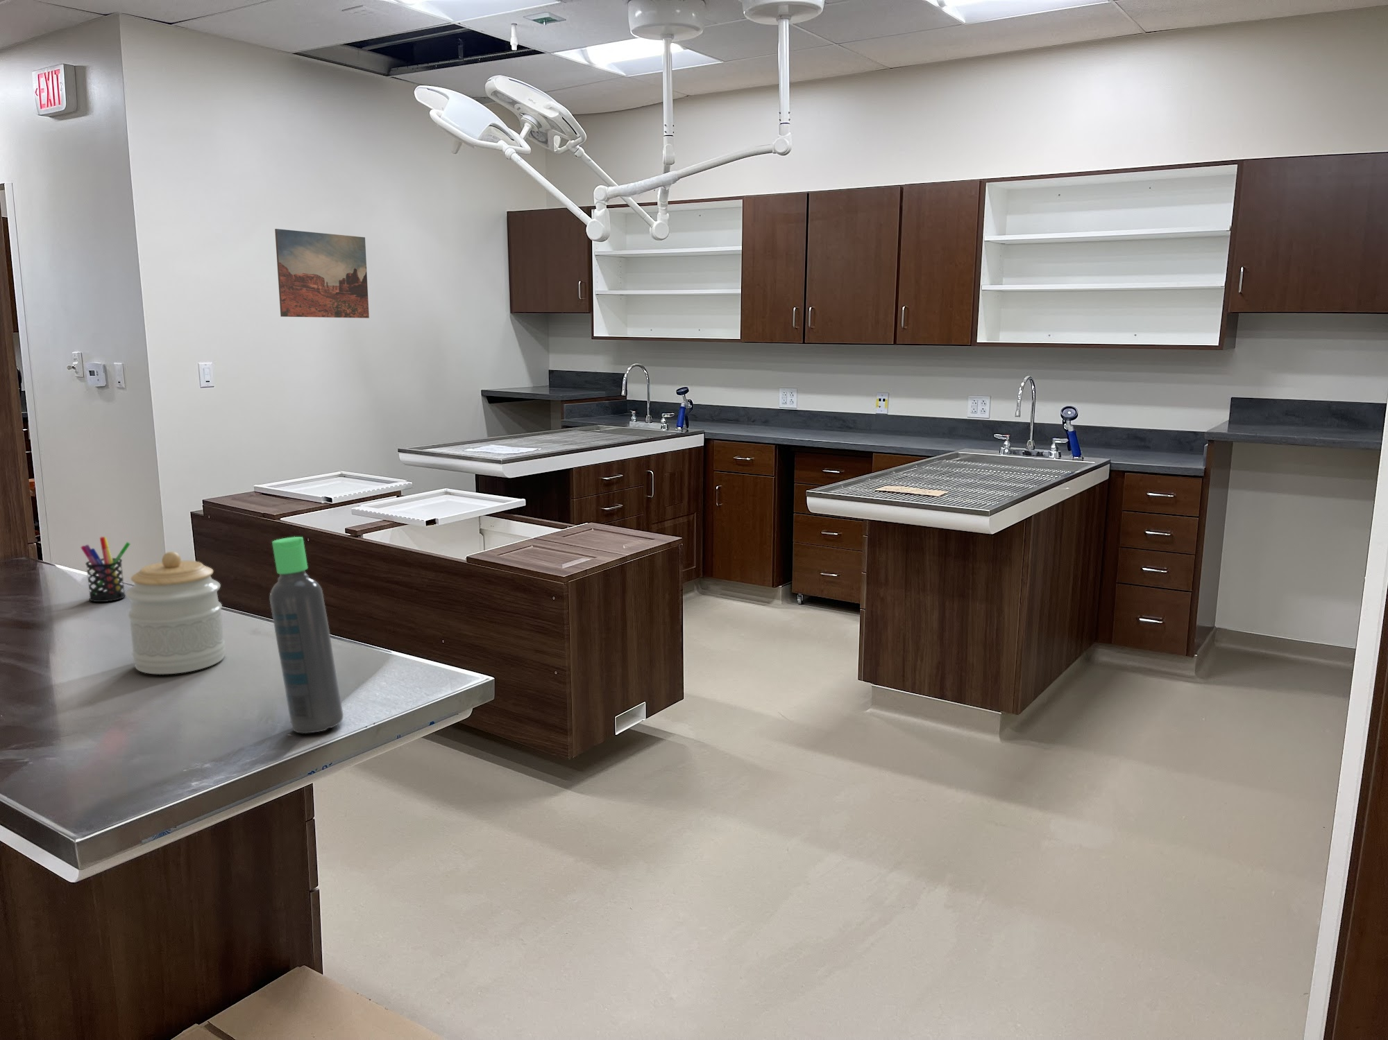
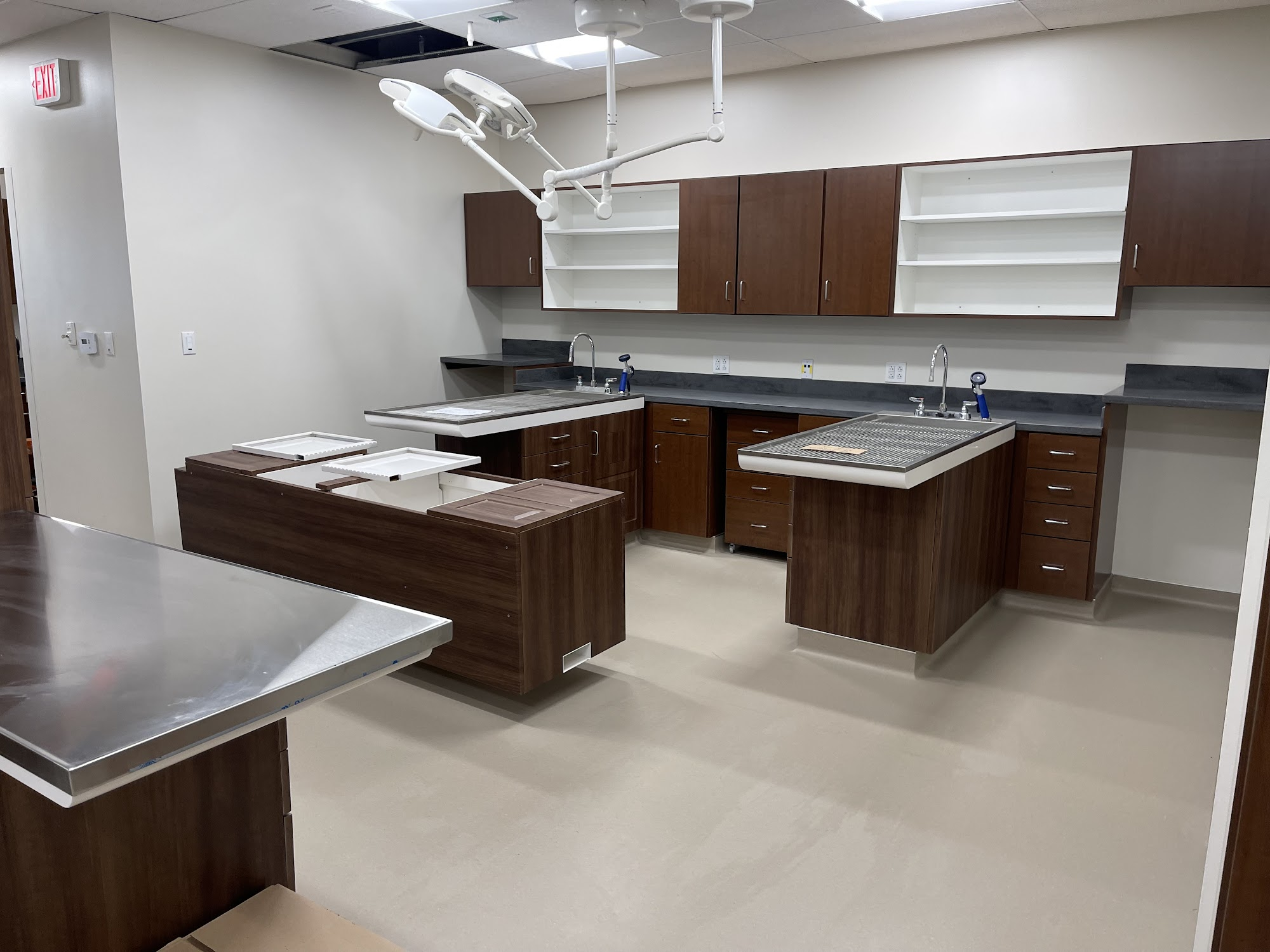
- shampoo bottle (305, 634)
- pen holder (108, 566)
- wall art (325, 275)
- jar (176, 607)
